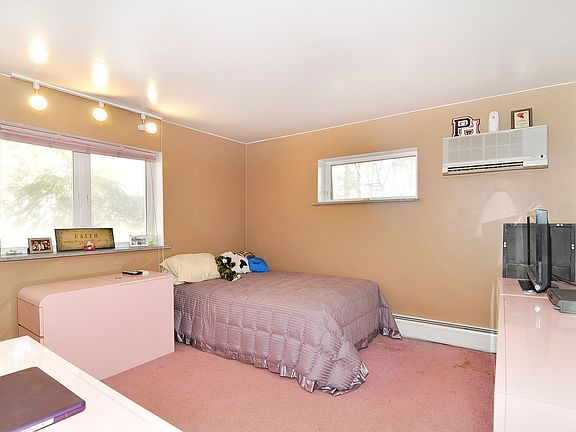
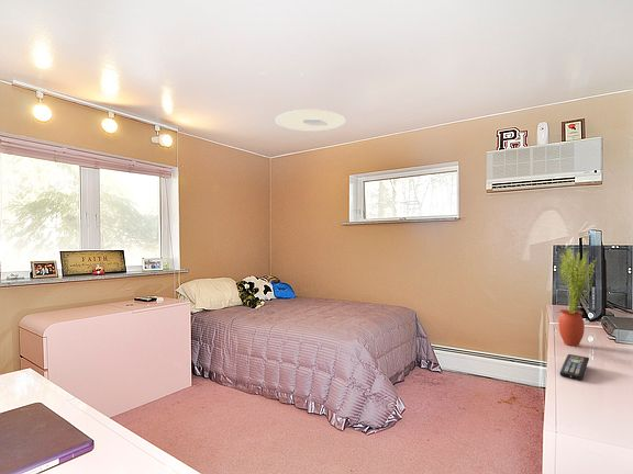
+ remote control (575, 365)
+ ceiling light (310, 117)
+ potted plant (577, 296)
